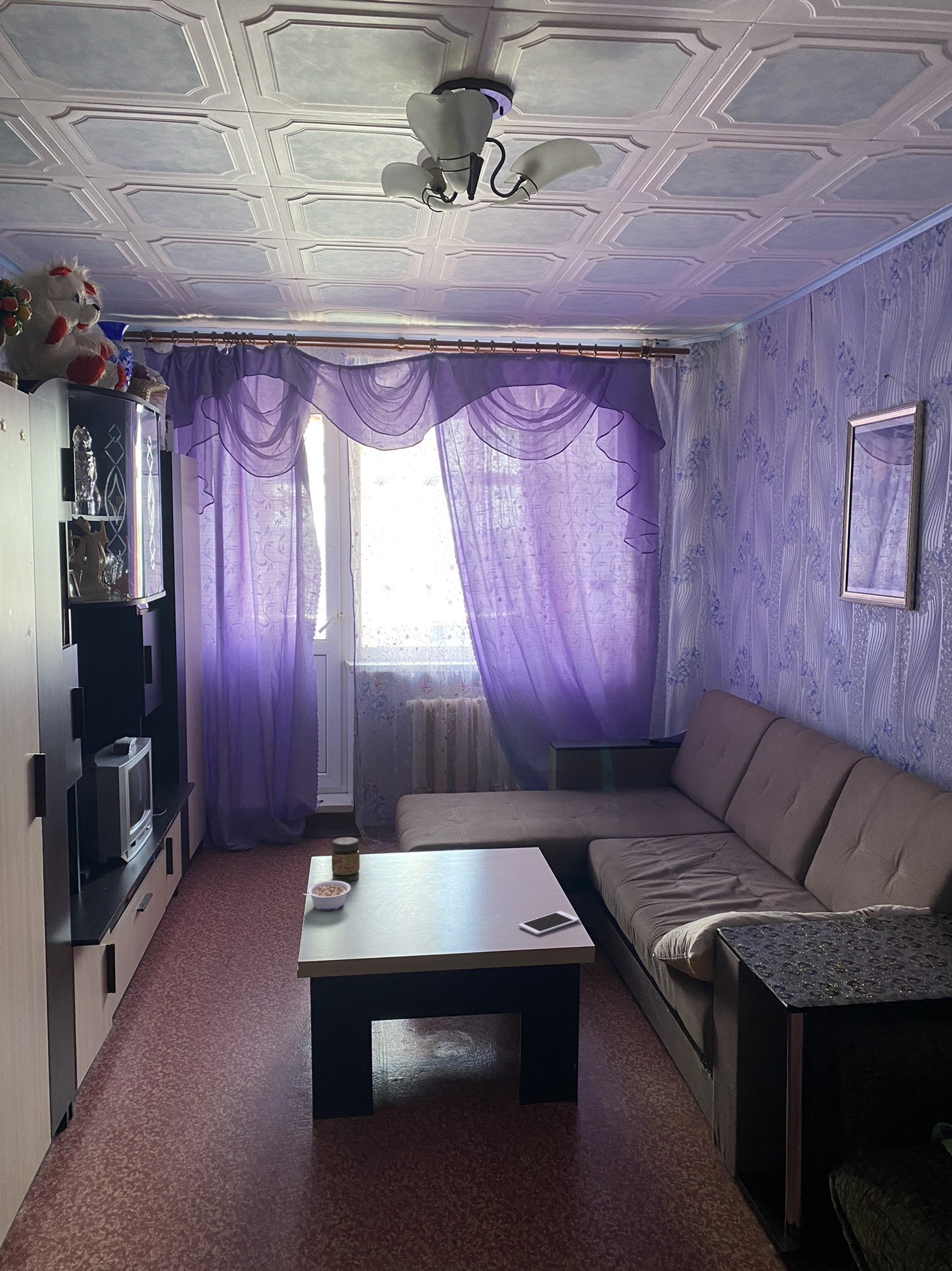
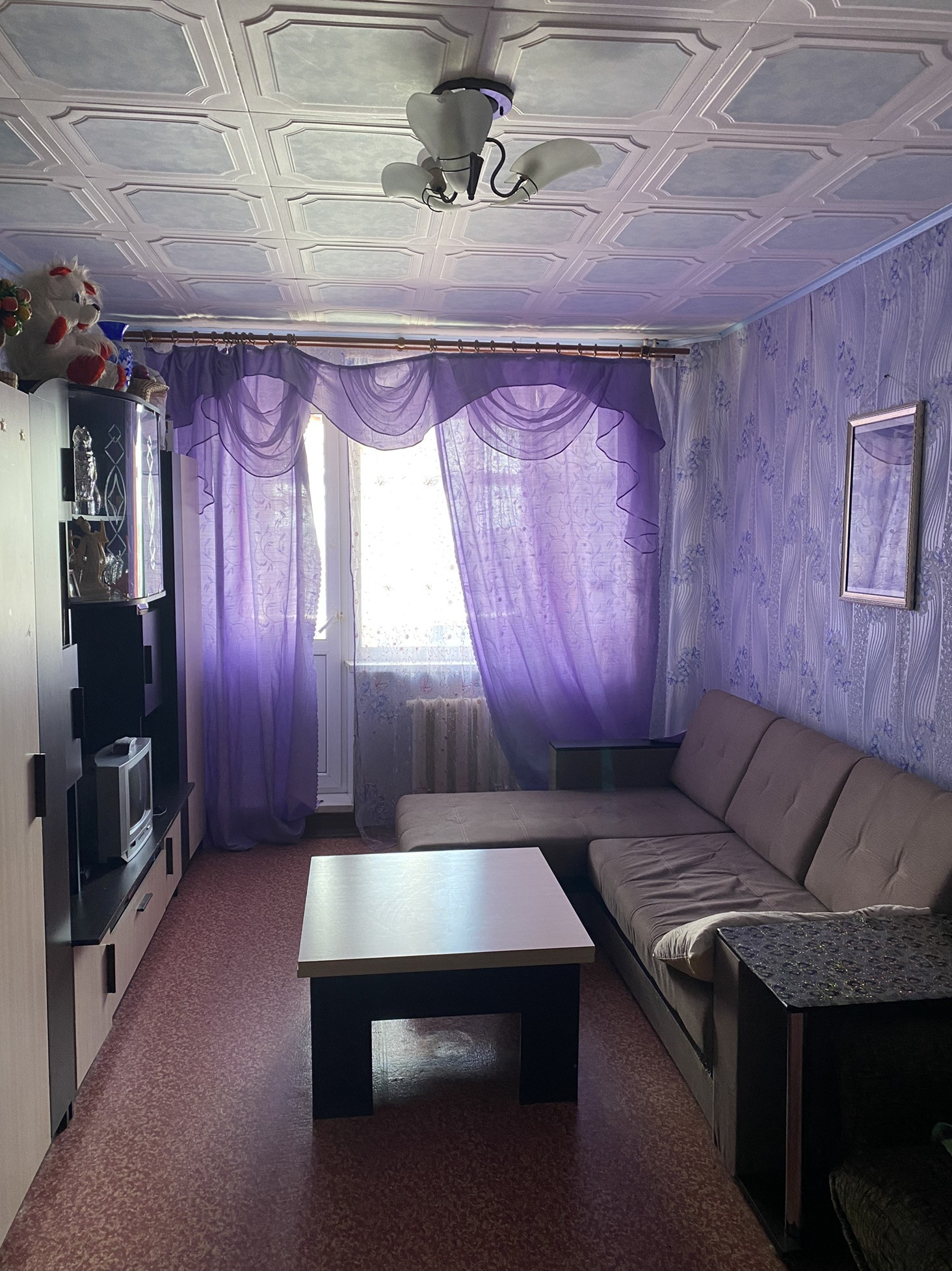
- legume (328, 896)
- cell phone (549, 922)
- jar (345, 859)
